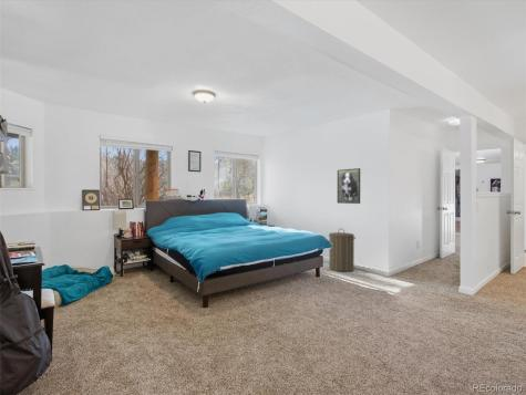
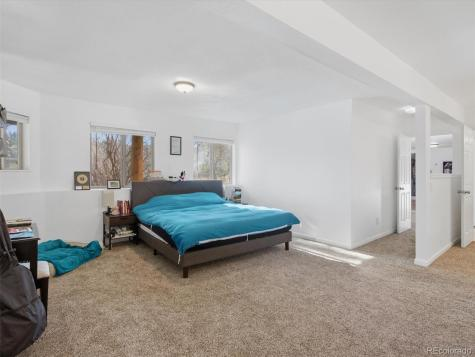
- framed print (348, 186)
- laundry hamper (341, 248)
